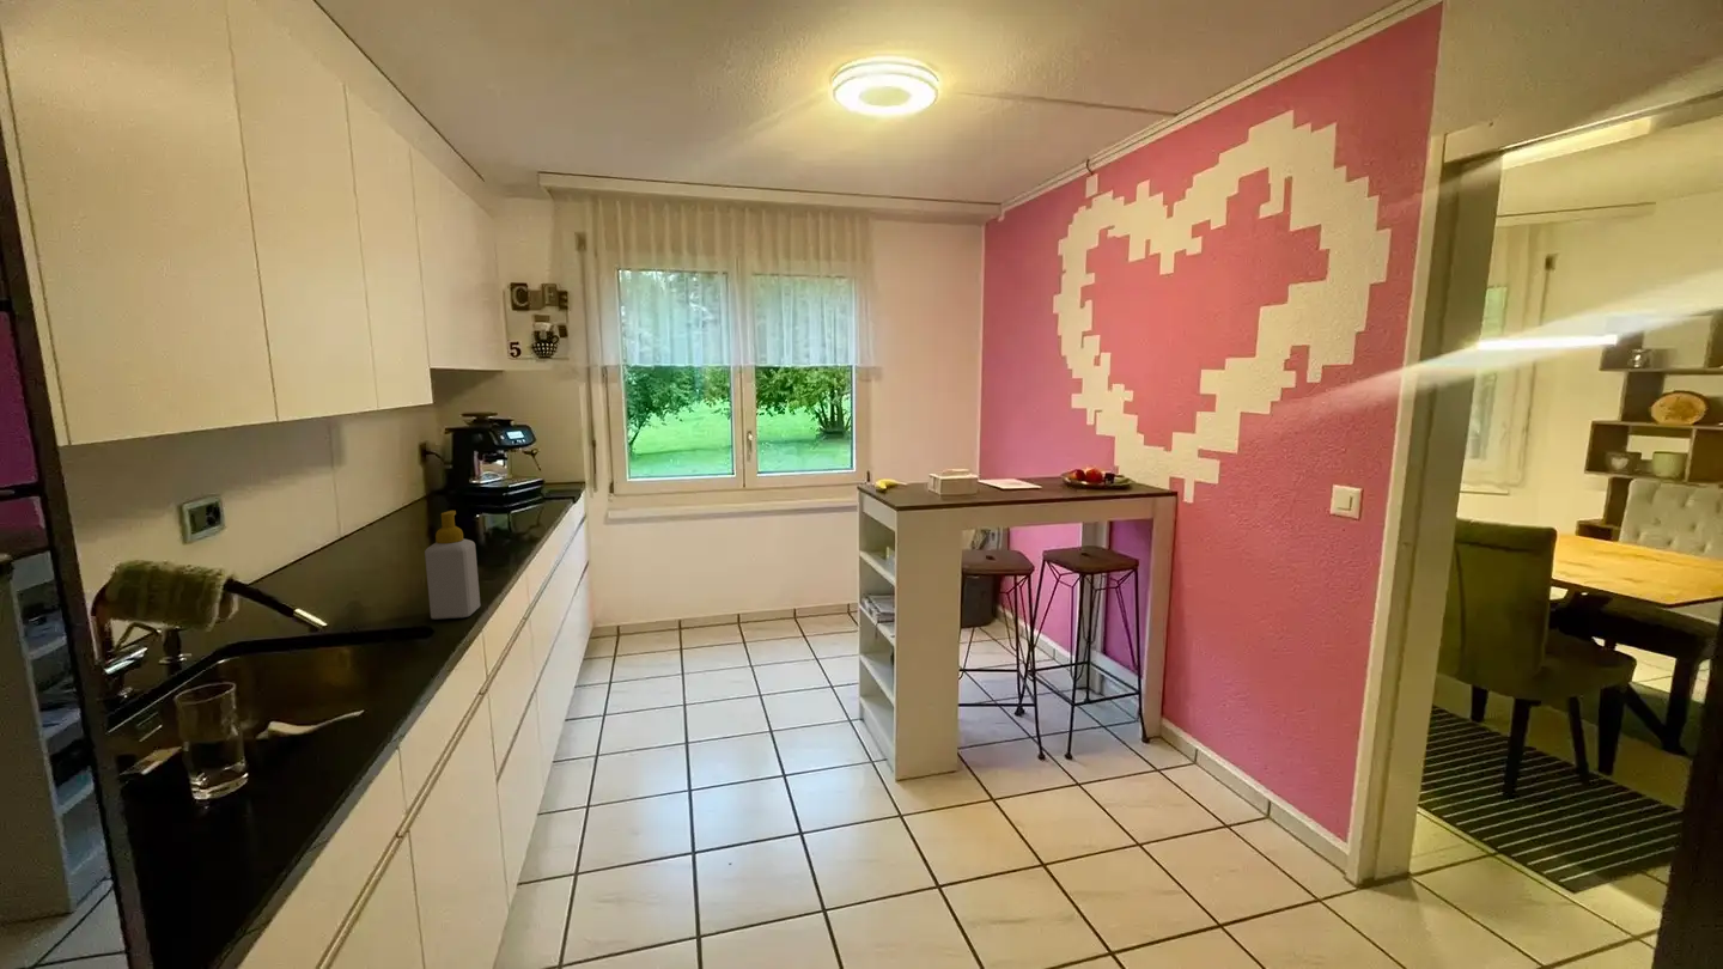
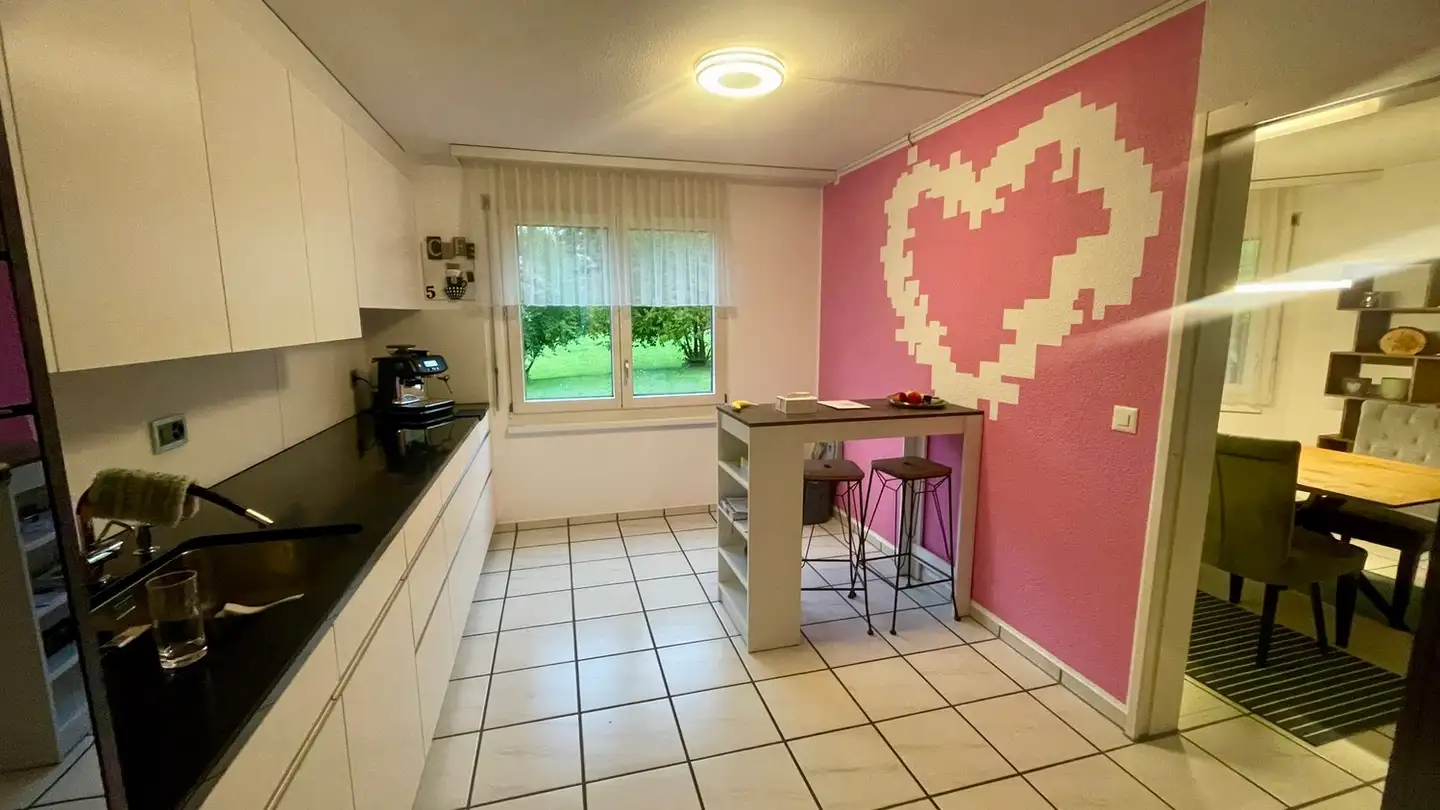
- soap bottle (451, 563)
